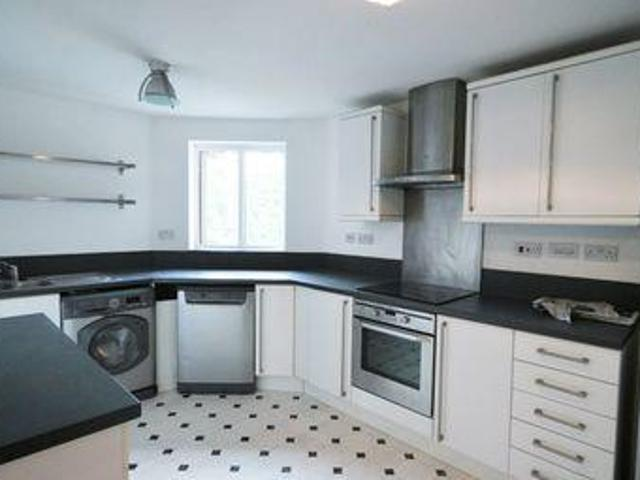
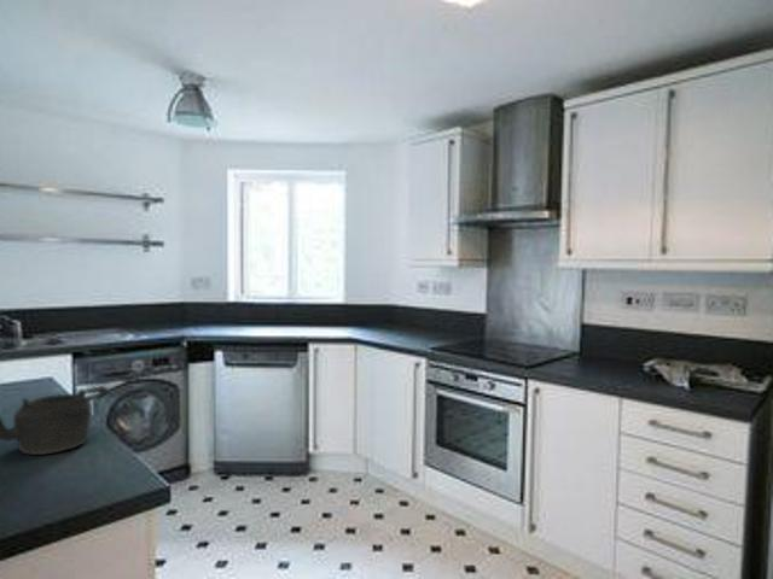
+ teapot (50, 420)
